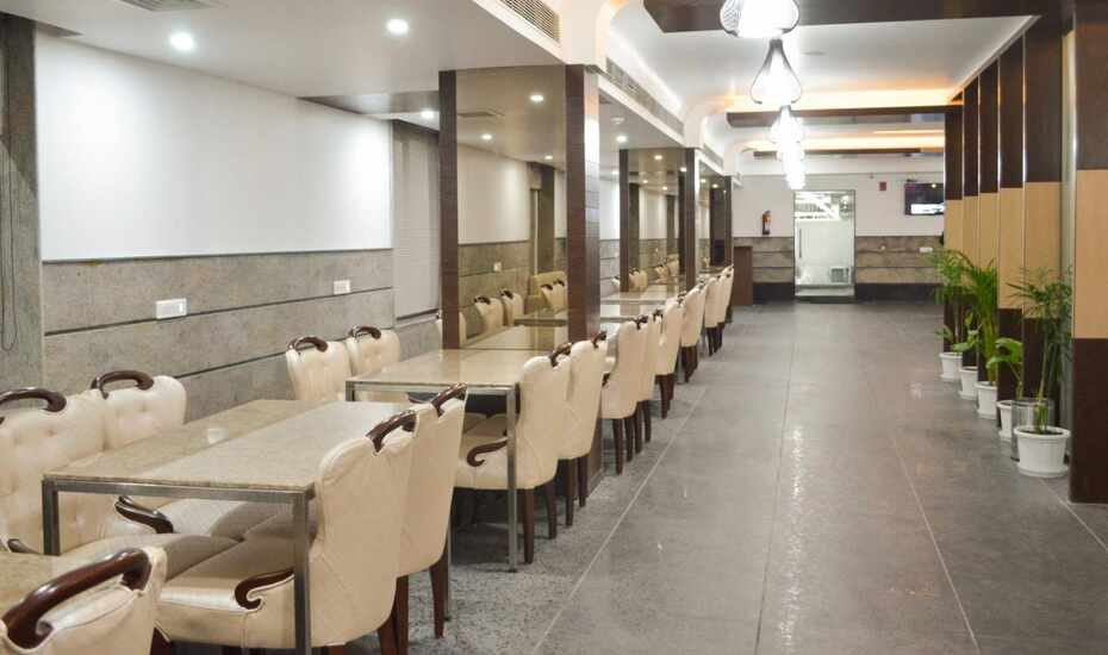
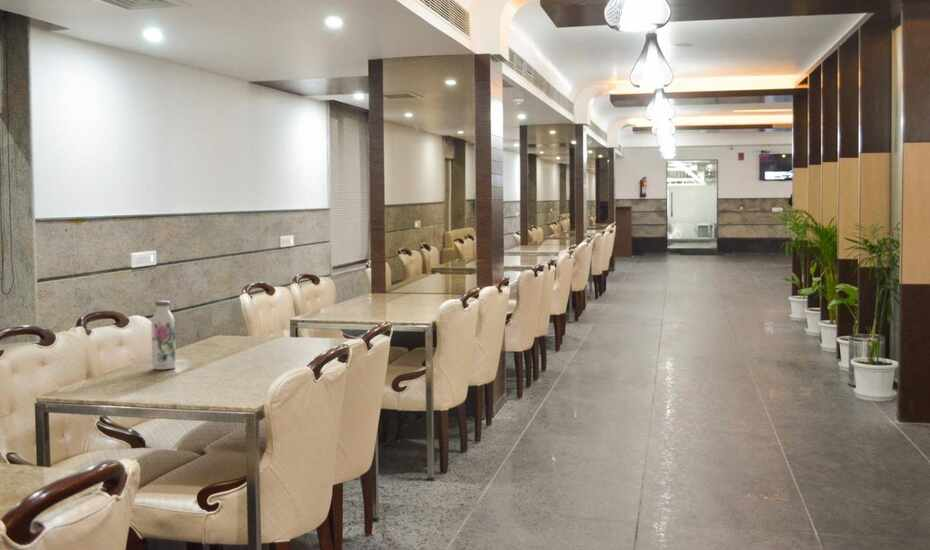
+ water bottle (163, 334)
